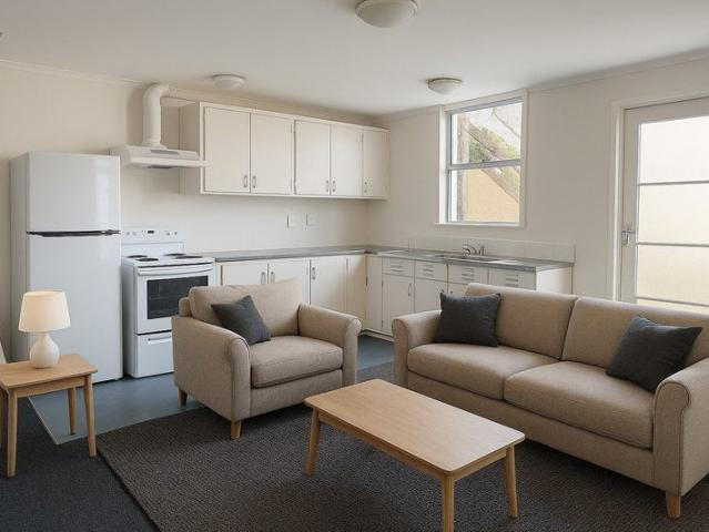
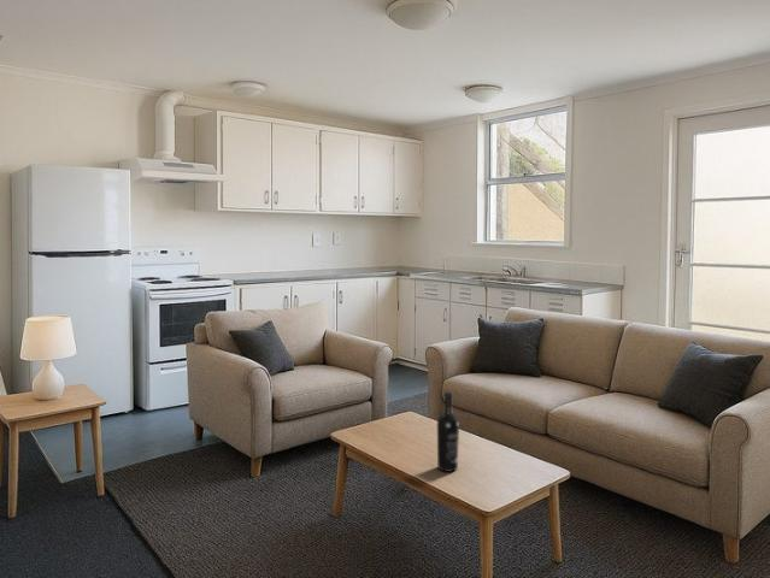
+ wine bottle (447, 430)
